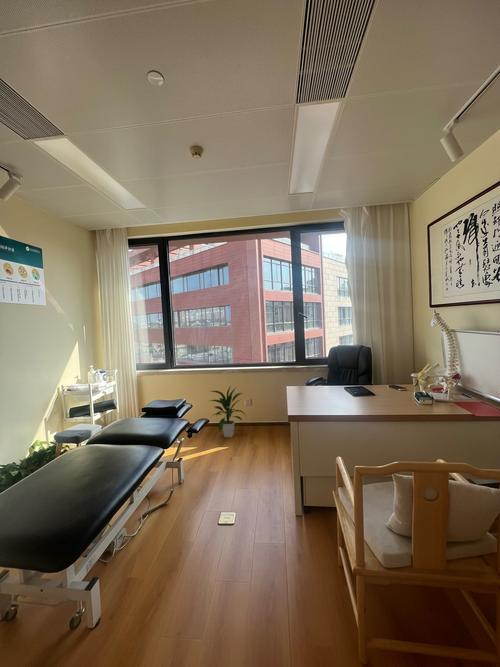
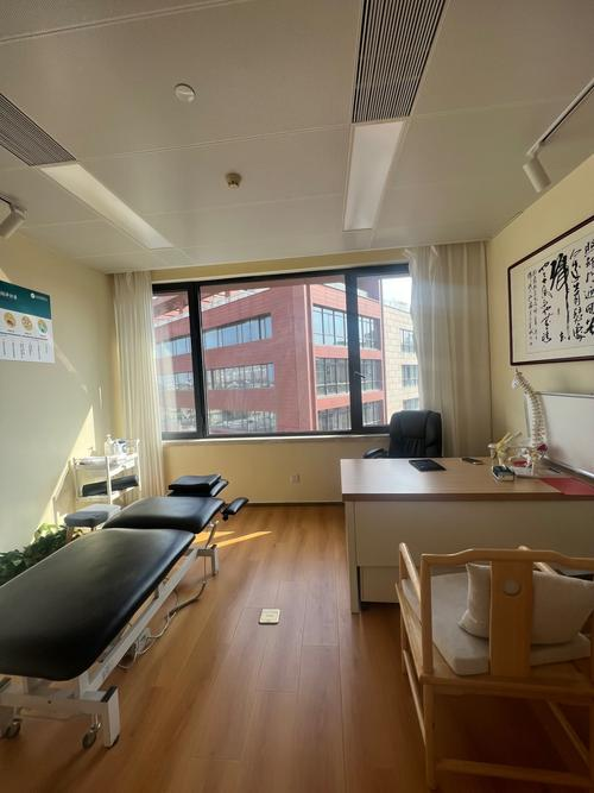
- indoor plant (226, 411)
